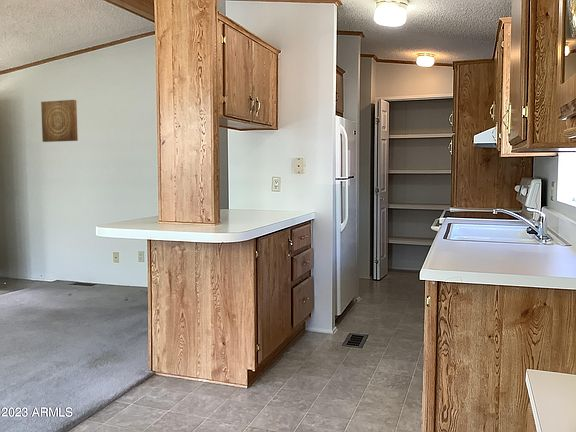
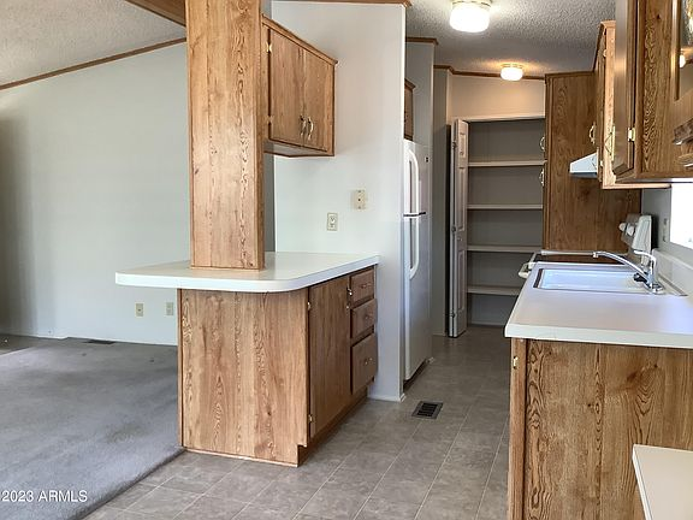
- wall art (59, 121)
